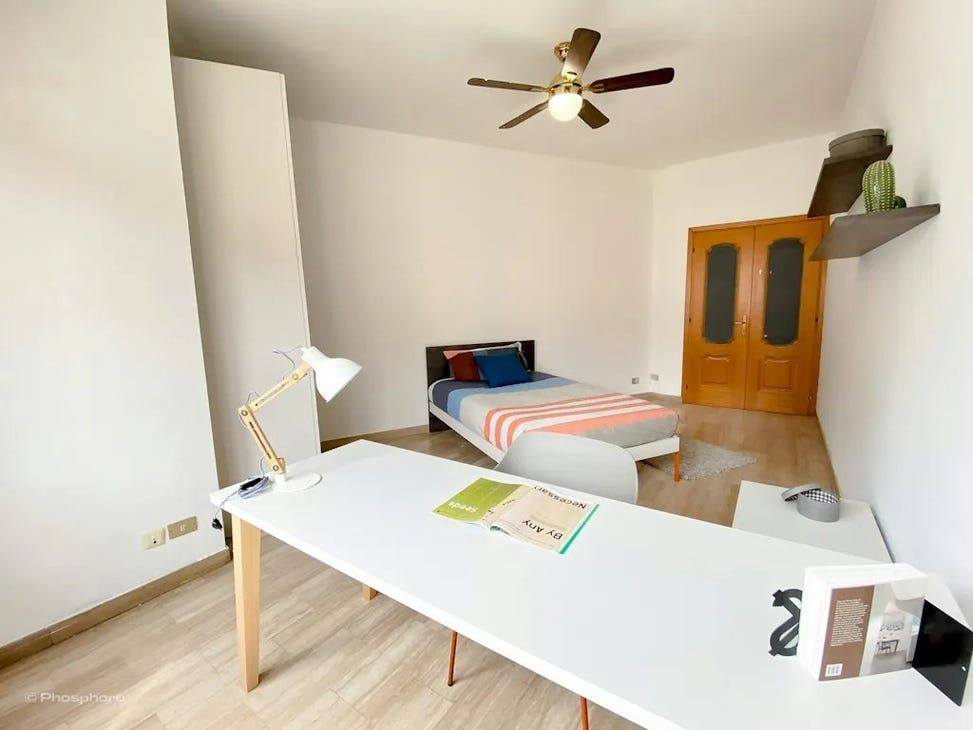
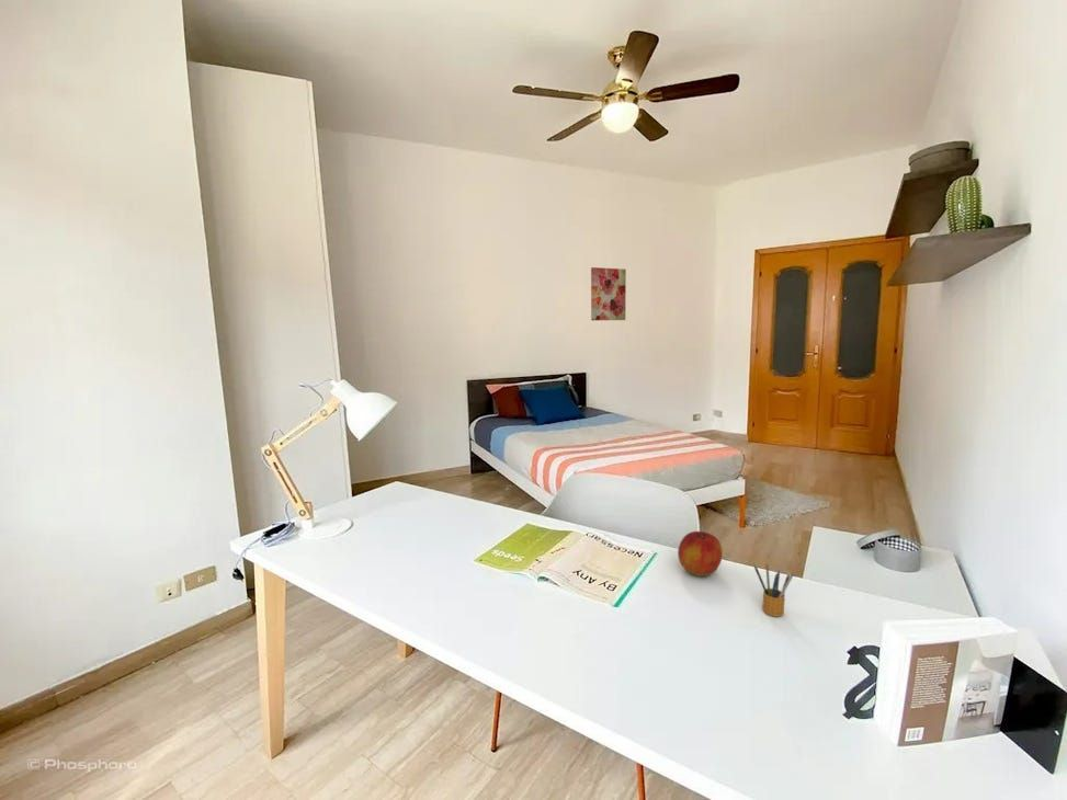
+ wall art (609, 294)
+ apple (700, 552)
+ pencil box (772, 588)
